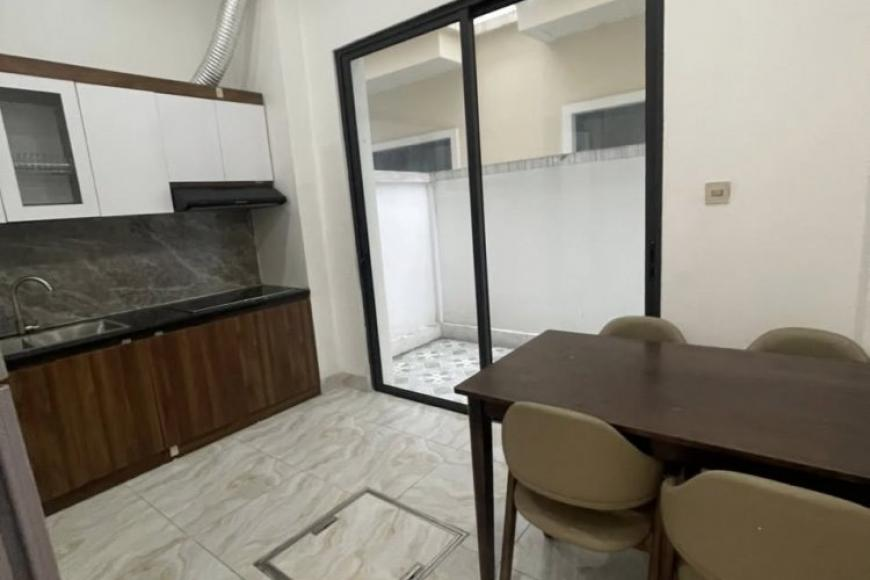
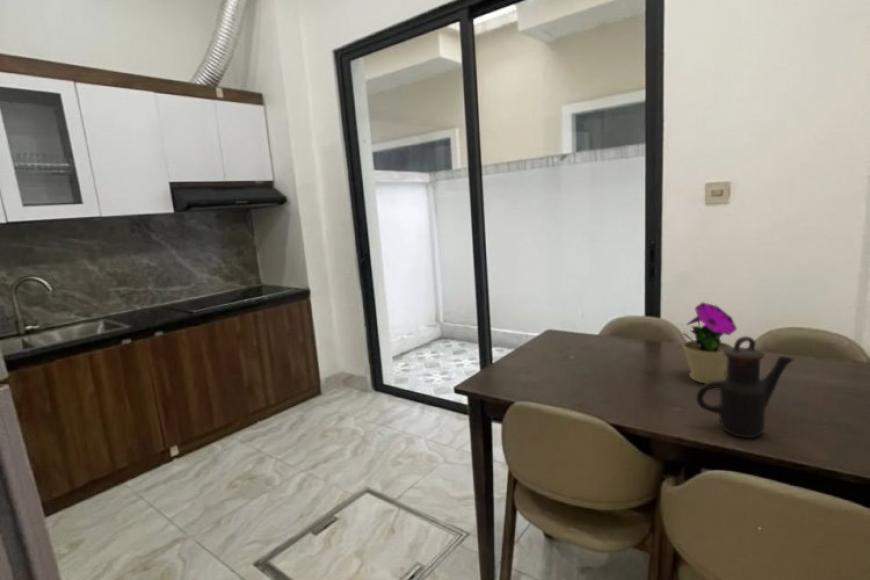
+ teapot (742, 384)
+ flower pot (708, 342)
